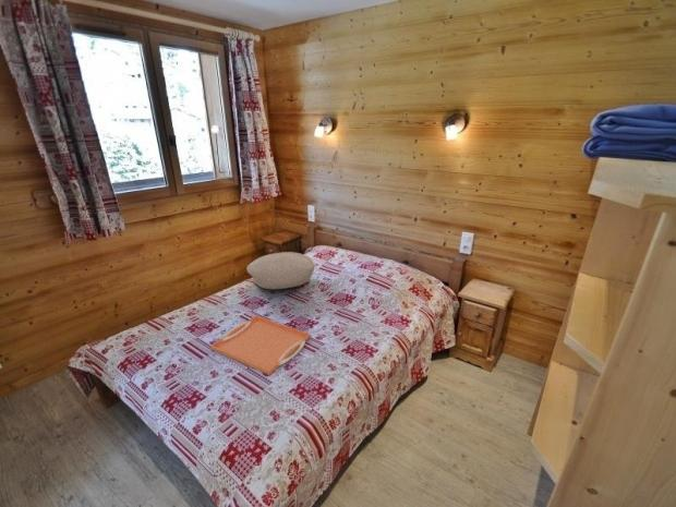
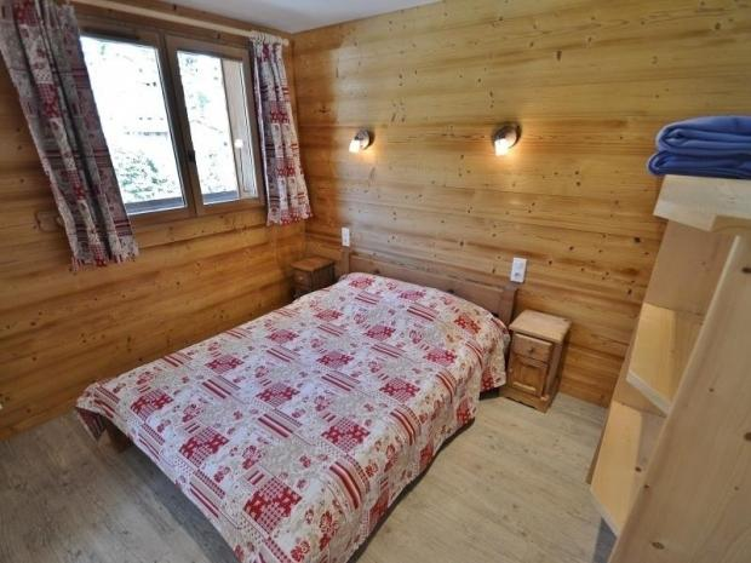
- pillow (281, 270)
- serving tray (262, 341)
